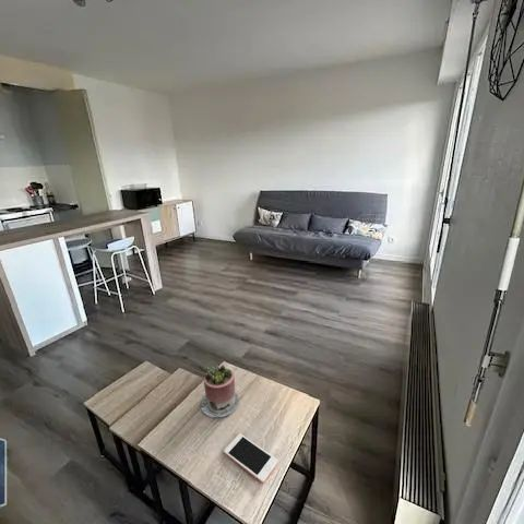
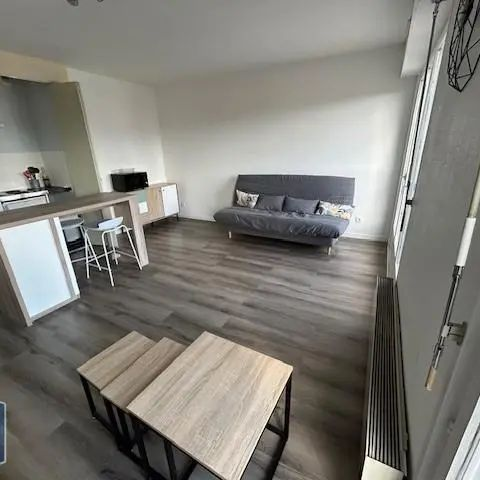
- cell phone (250, 456)
- succulent planter (217, 385)
